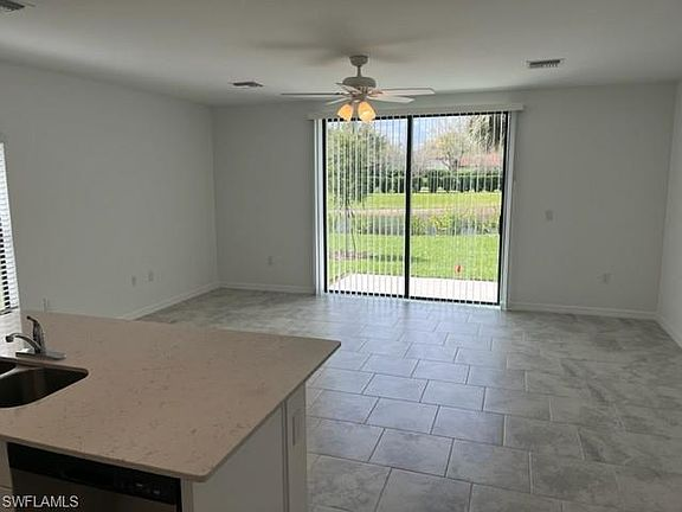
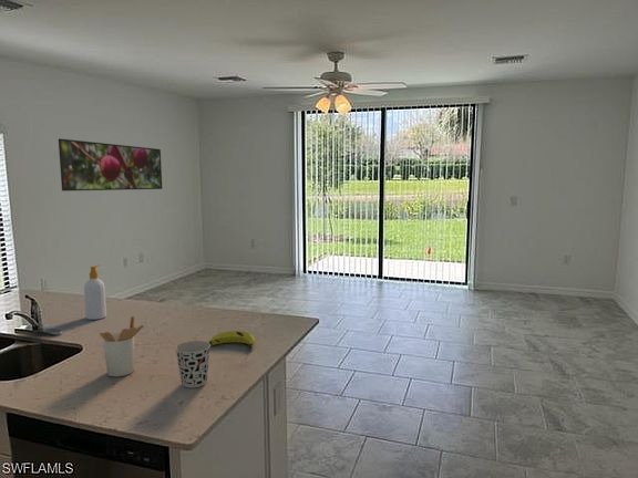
+ banana (231, 340)
+ soap bottle (95, 291)
+ utensil holder (124, 346)
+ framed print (117, 167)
+ cup (193, 364)
